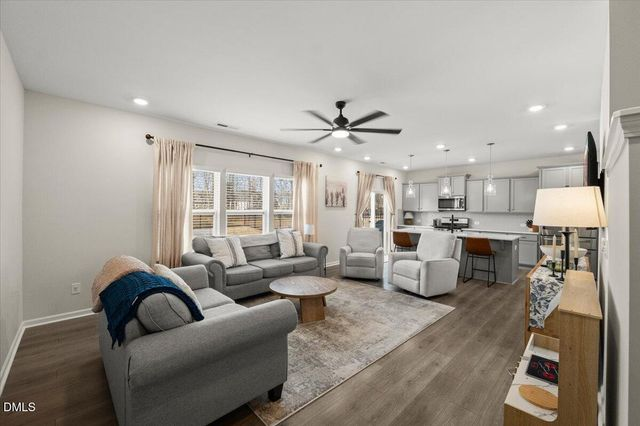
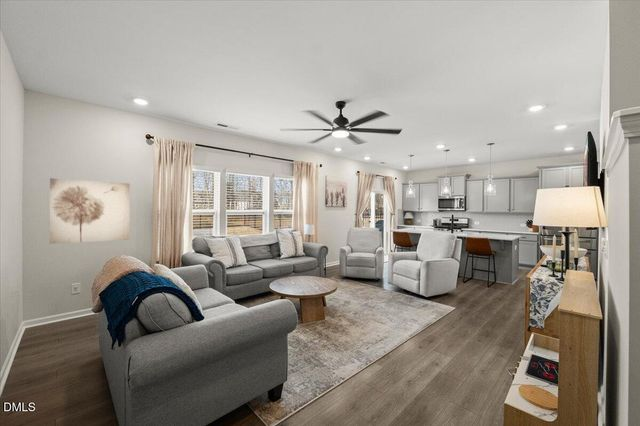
+ wall art (92, 211)
